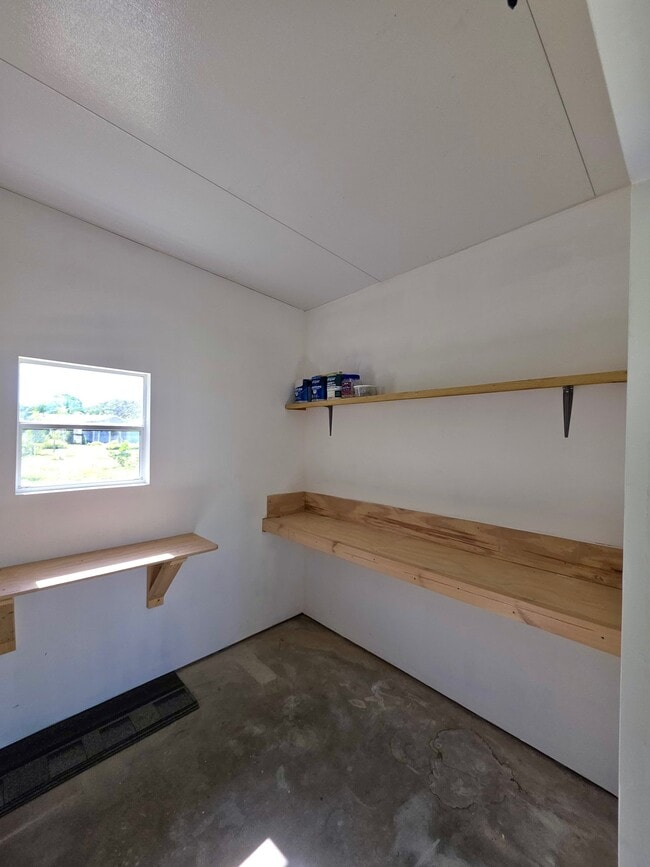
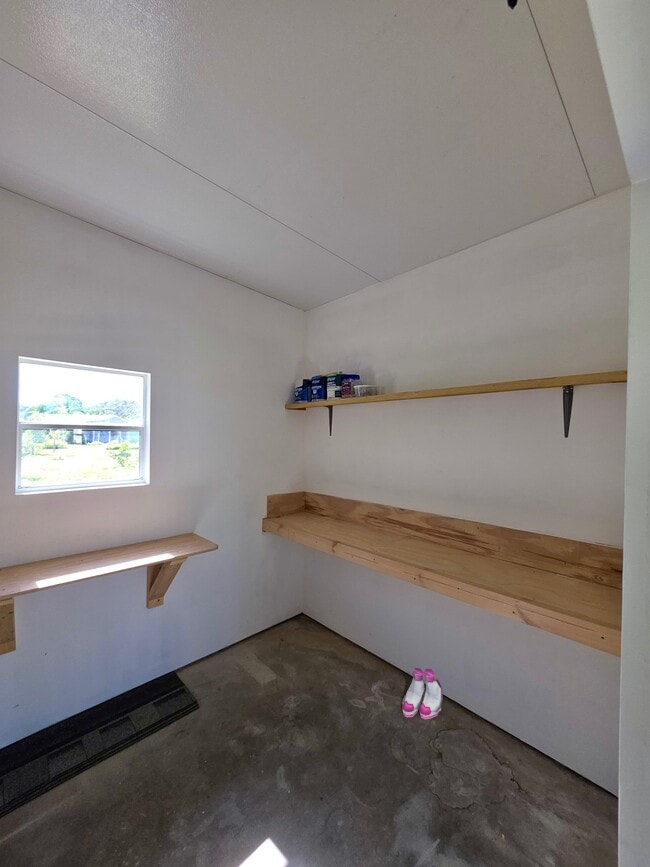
+ boots (422, 688)
